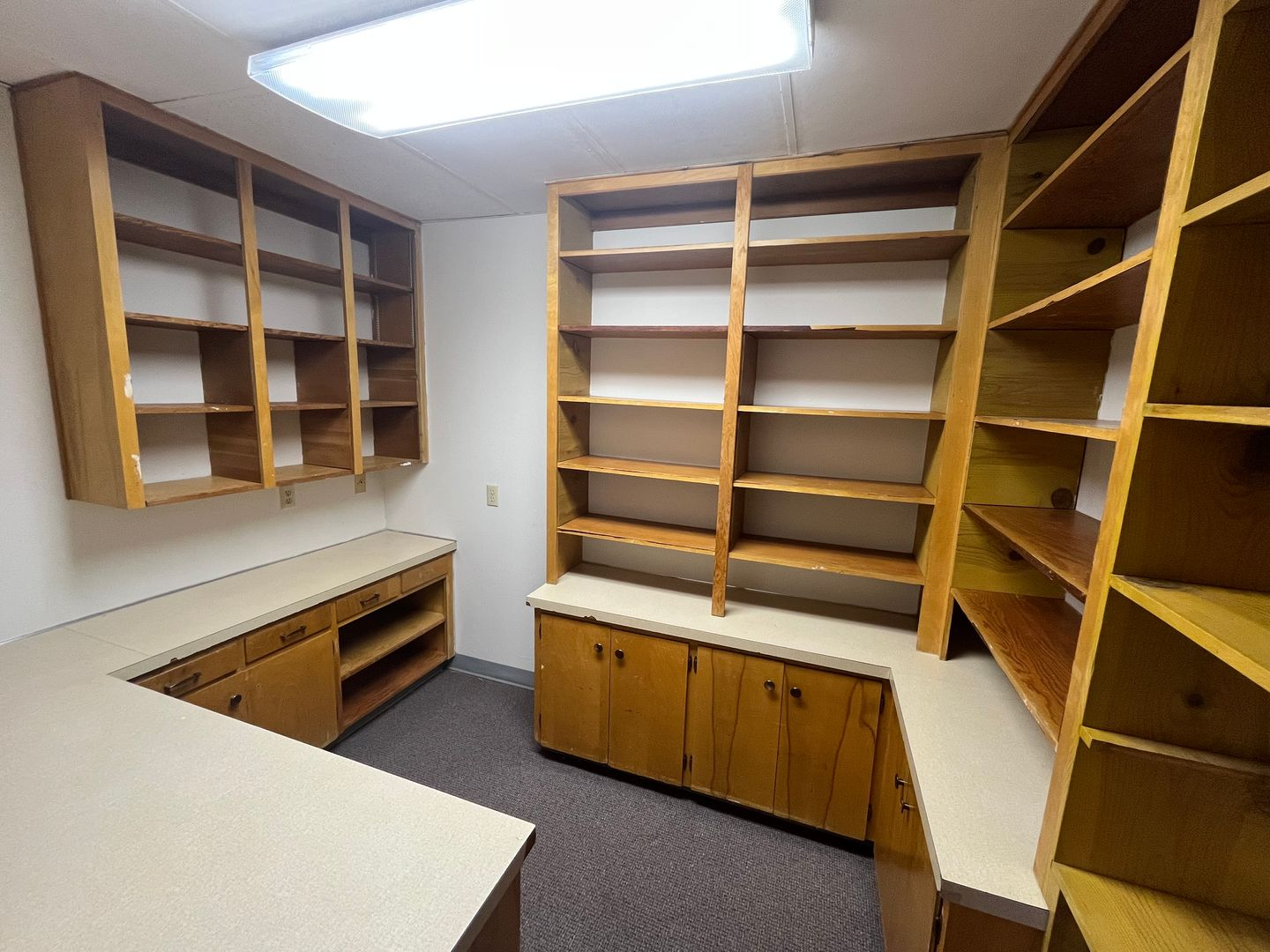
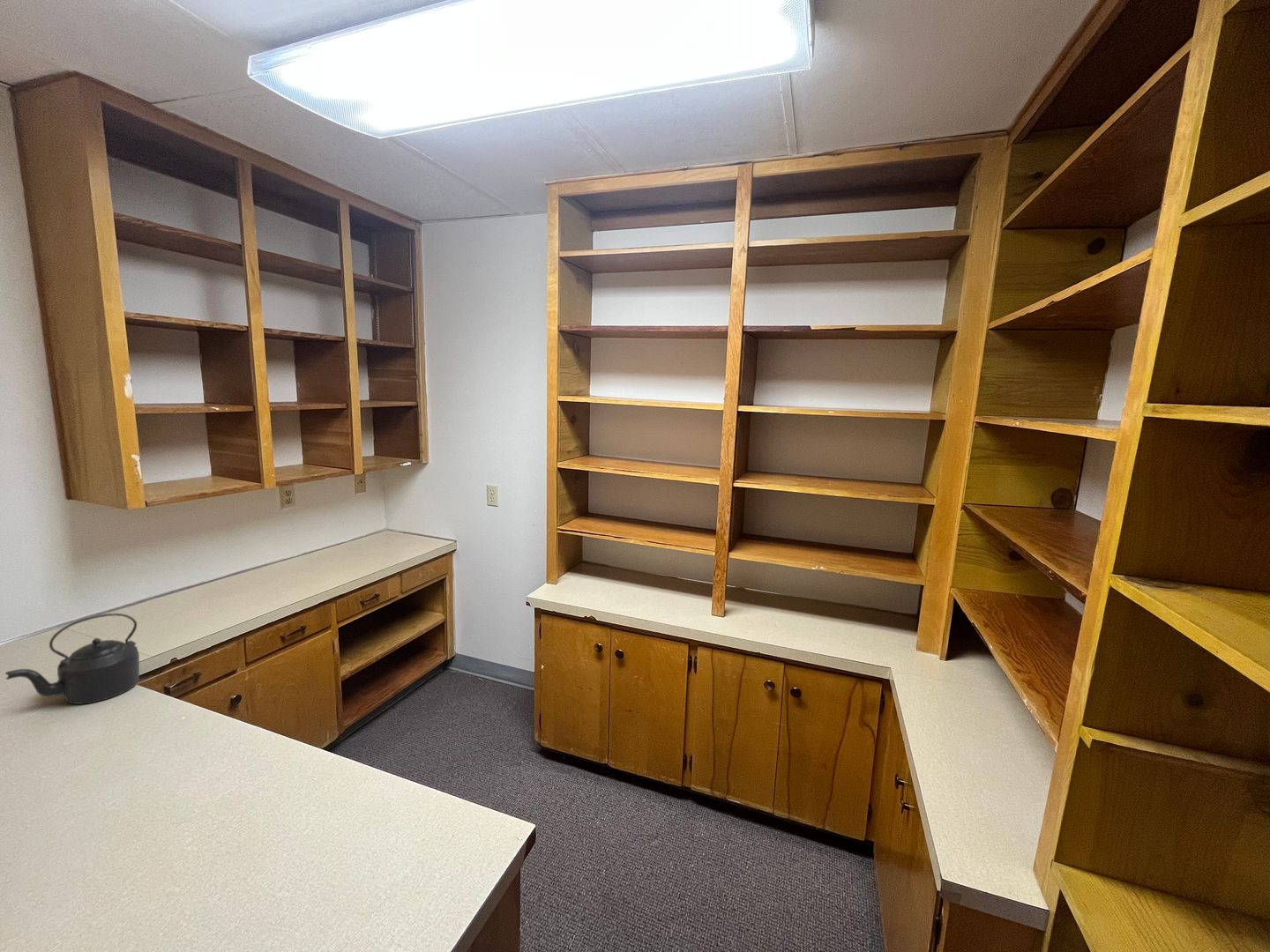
+ kettle (77, 659)
